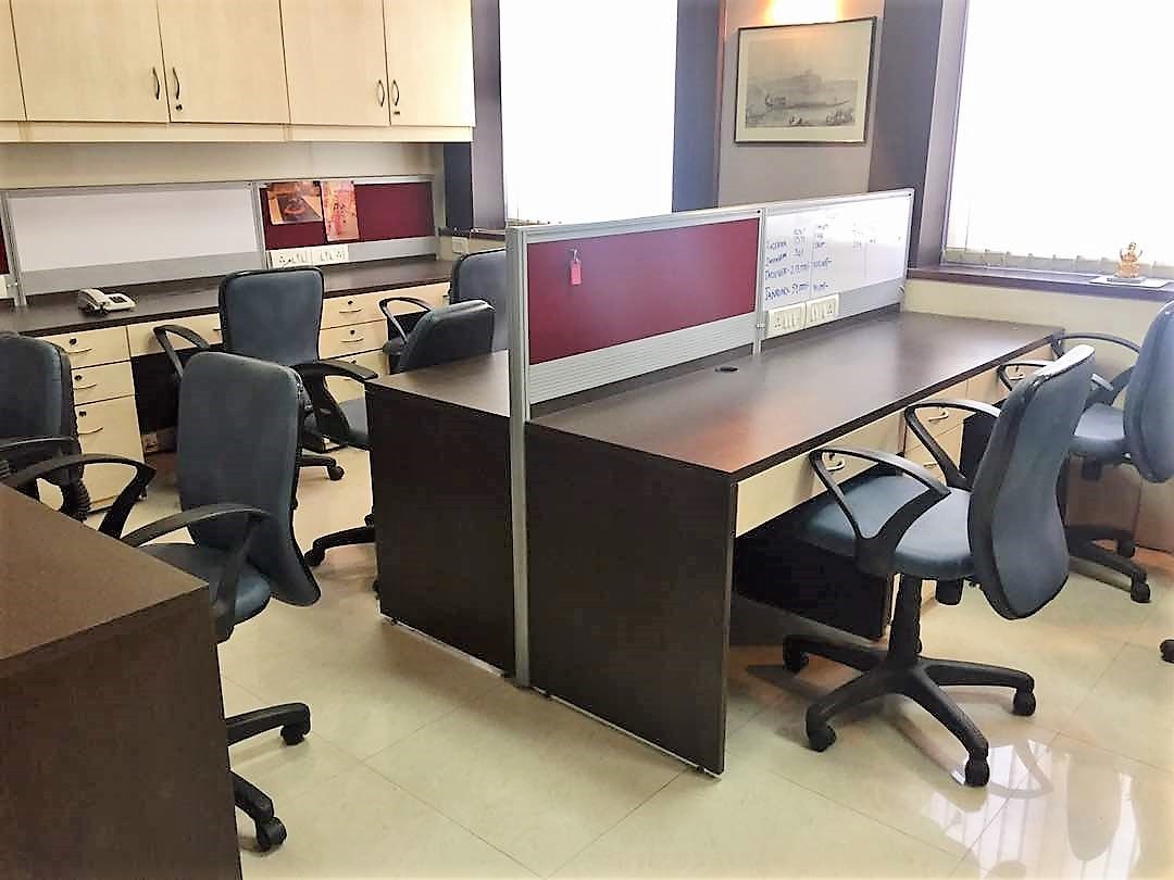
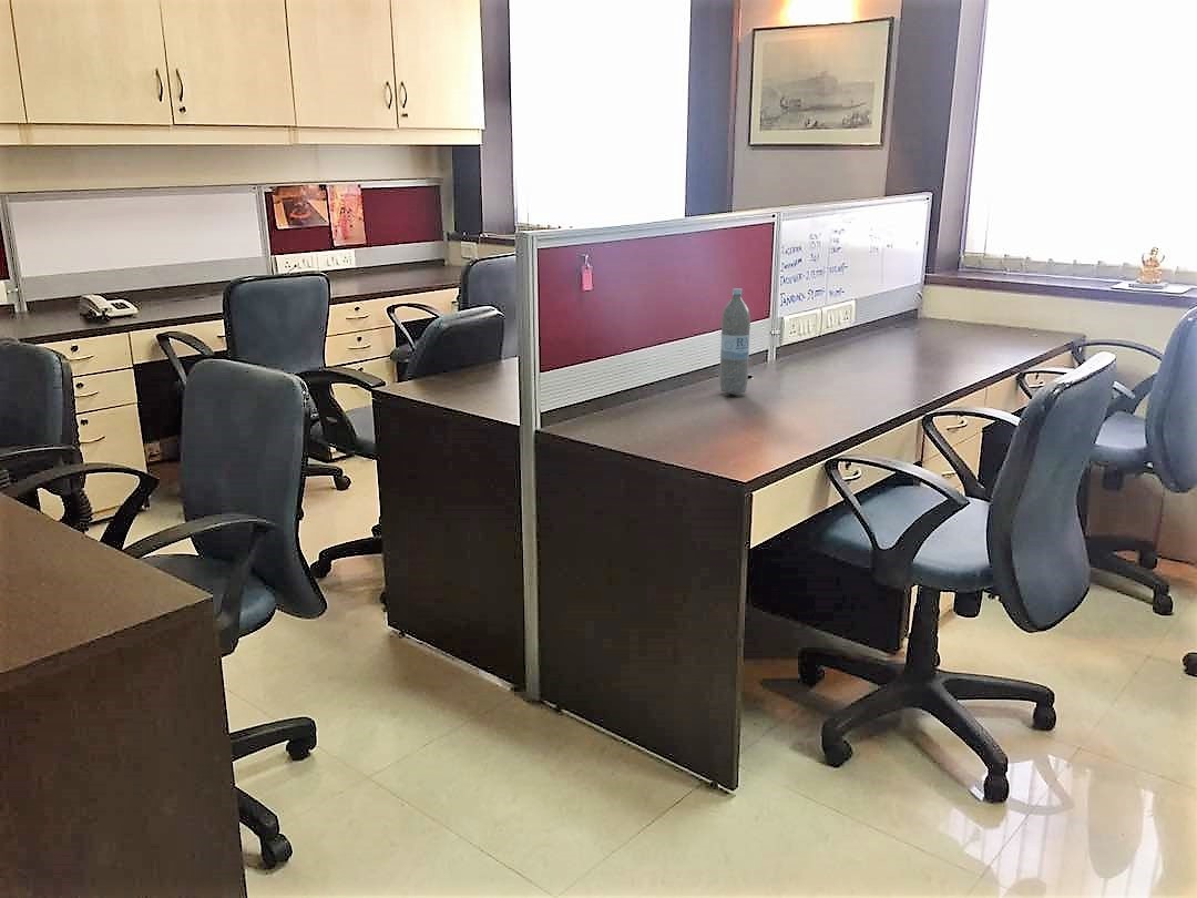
+ water bottle (735, 341)
